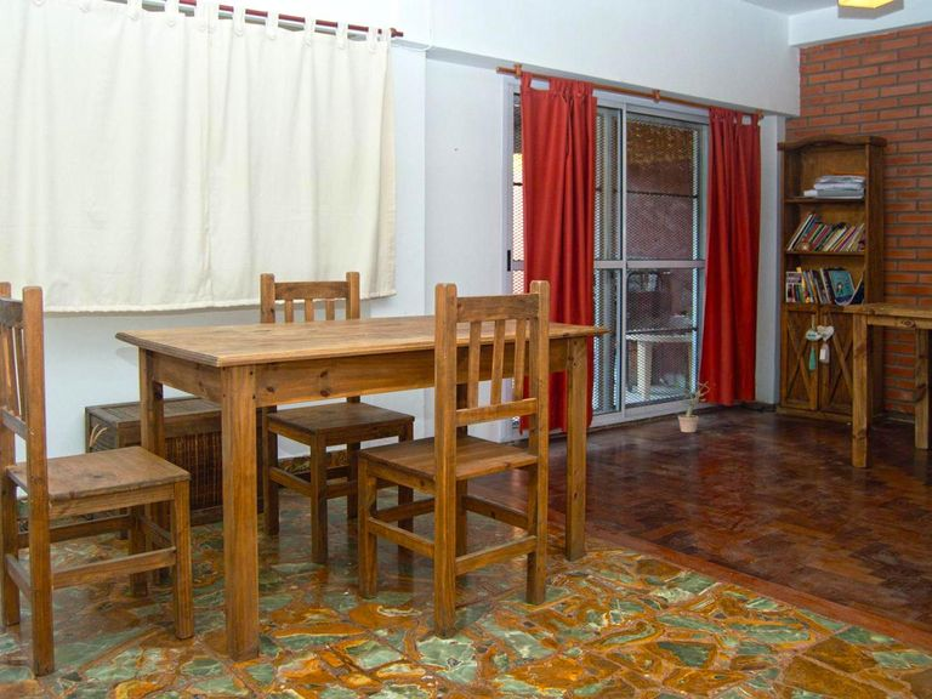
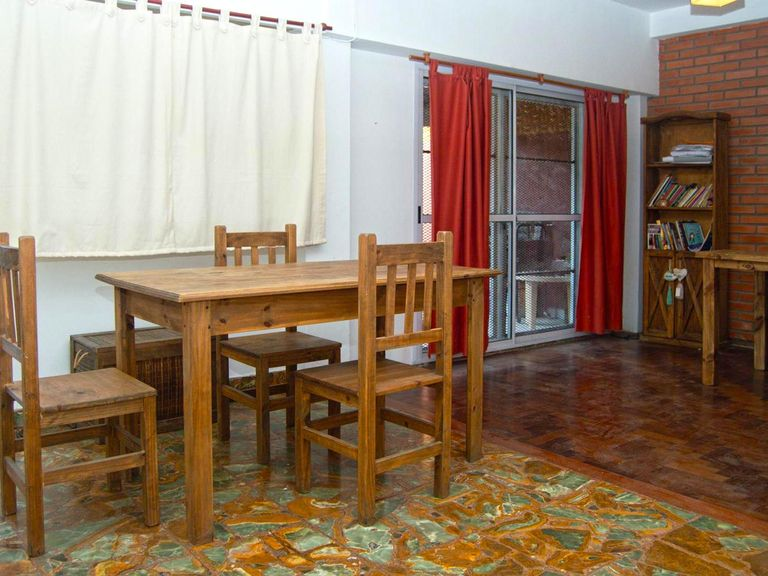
- potted plant (691, 400)
